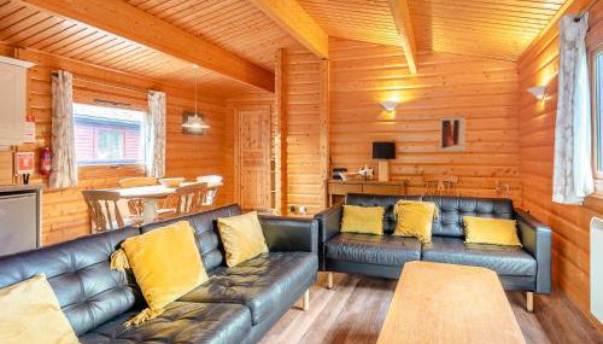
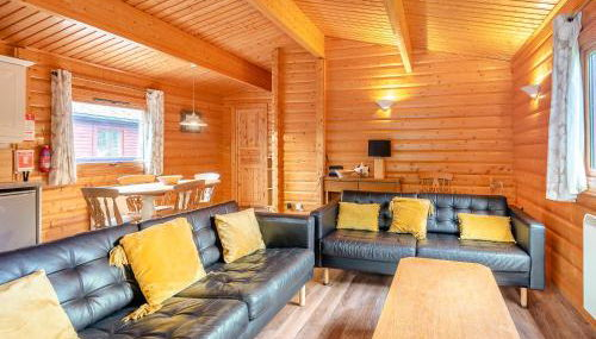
- wall art (452, 134)
